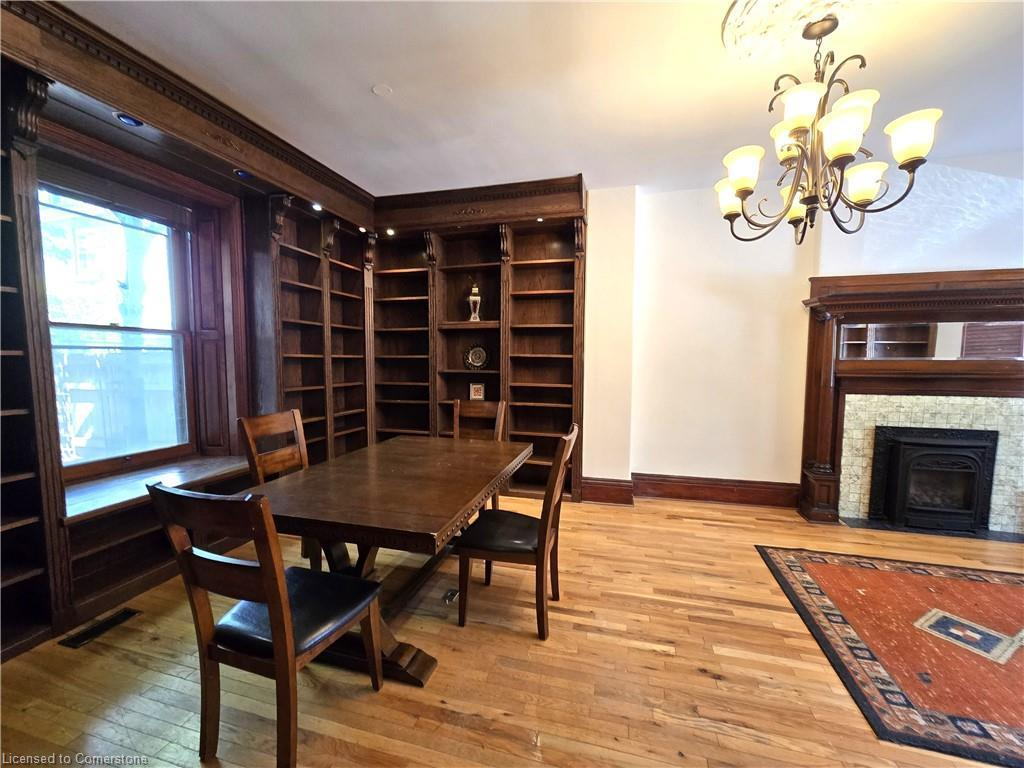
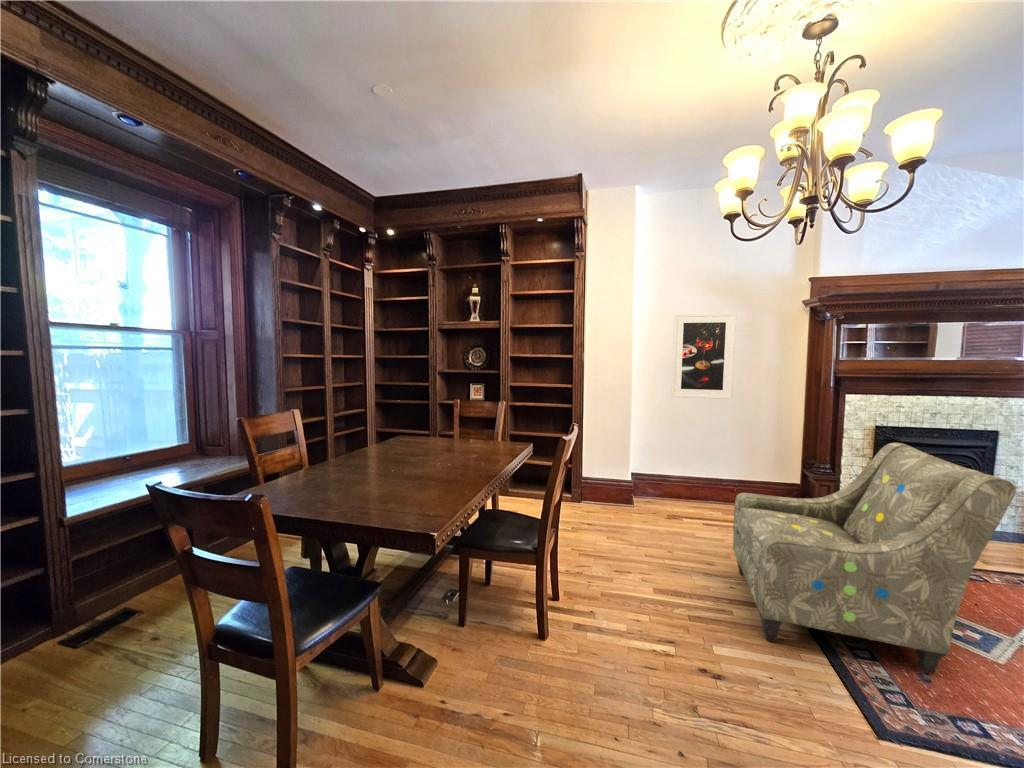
+ armchair (839, 535)
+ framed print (702, 356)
